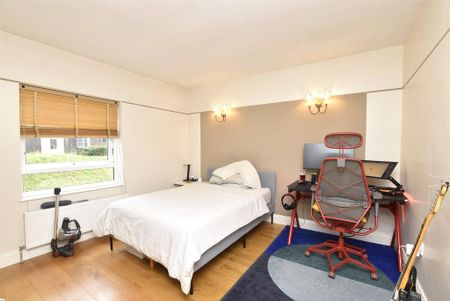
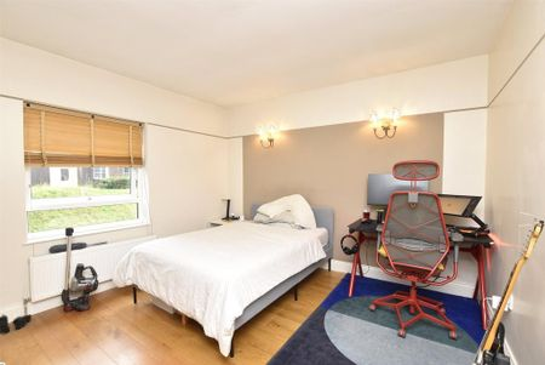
+ boots (16, 319)
